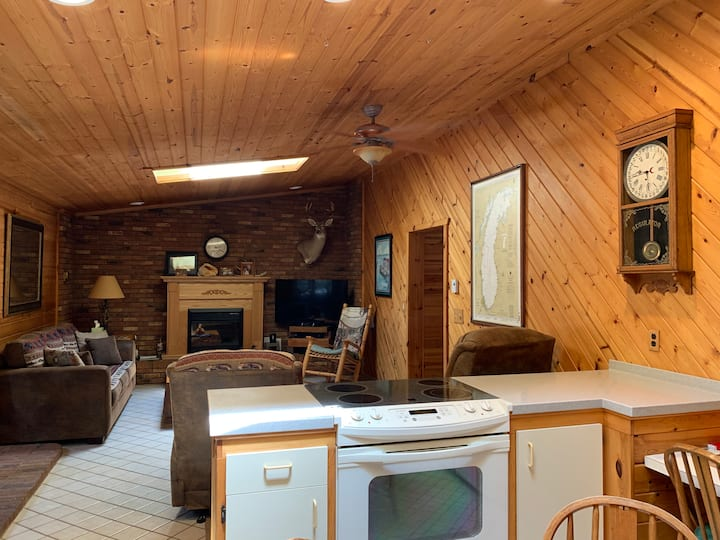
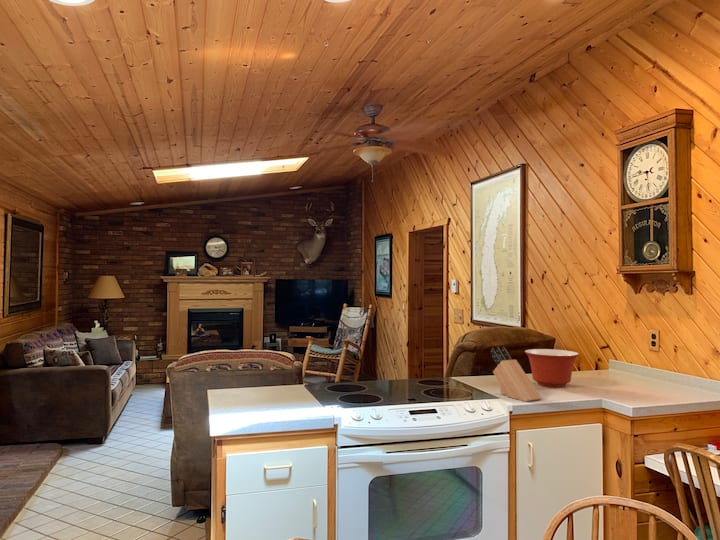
+ knife block (513, 372)
+ mixing bowl (551, 368)
